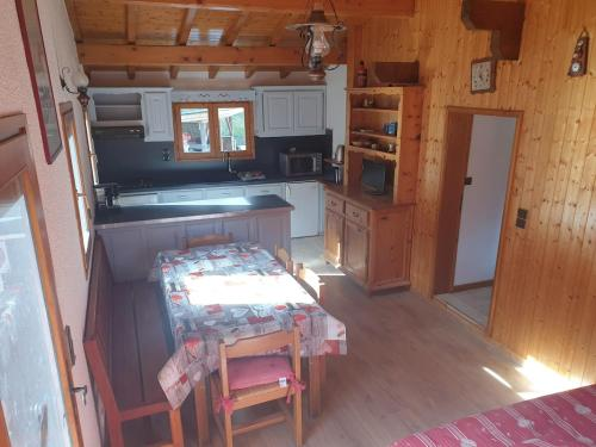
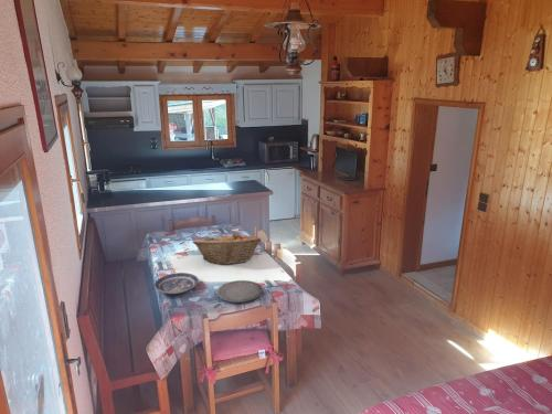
+ plate (240, 291)
+ plate (177, 284)
+ fruit basket (226, 245)
